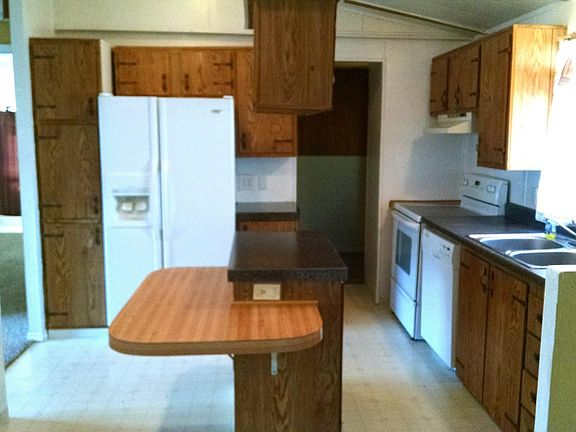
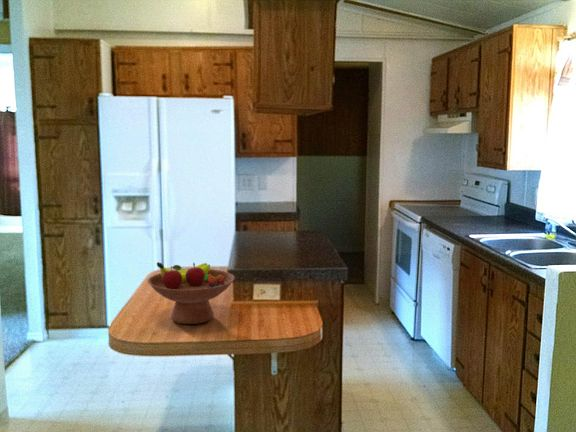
+ fruit bowl (191, 290)
